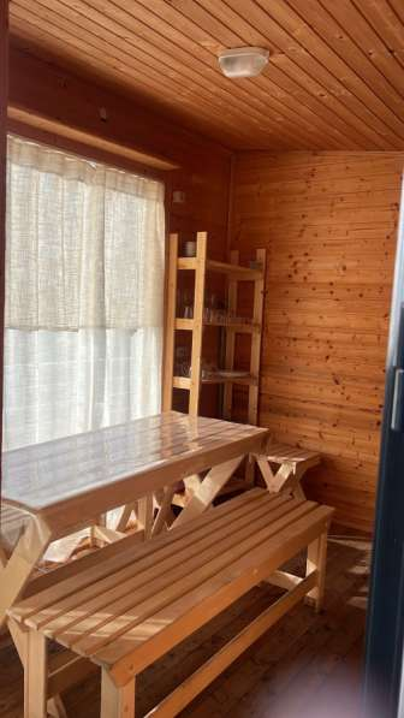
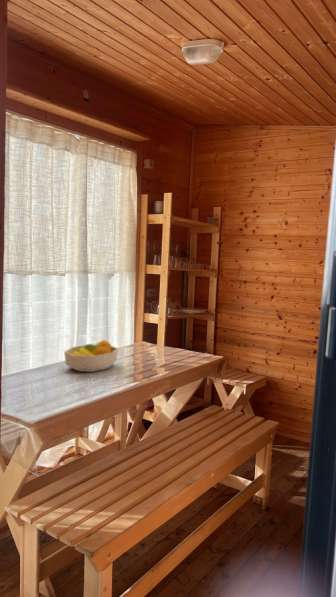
+ fruit bowl (91, 354)
